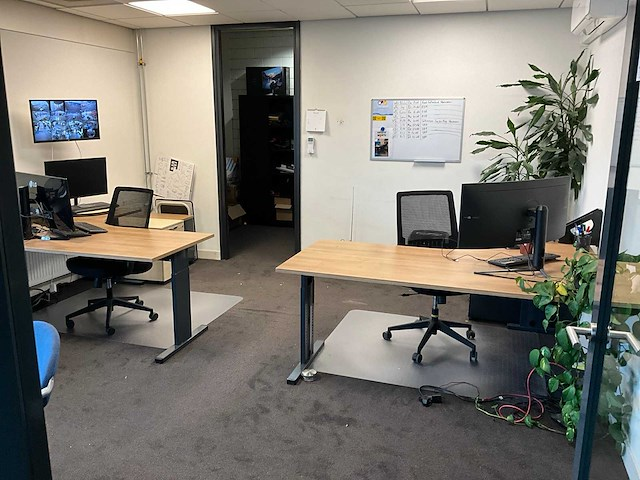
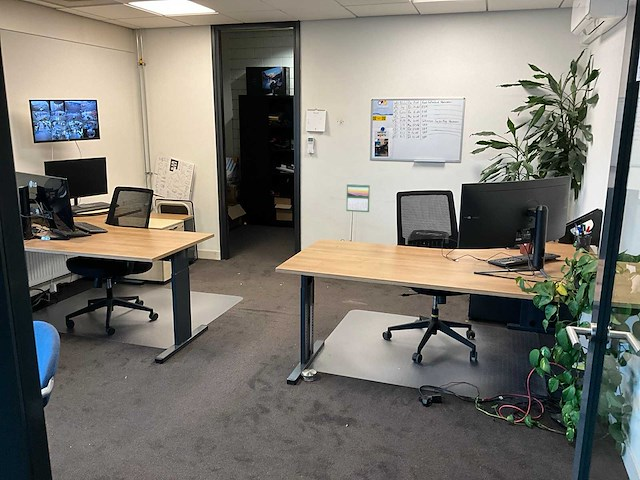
+ calendar (358, 197)
